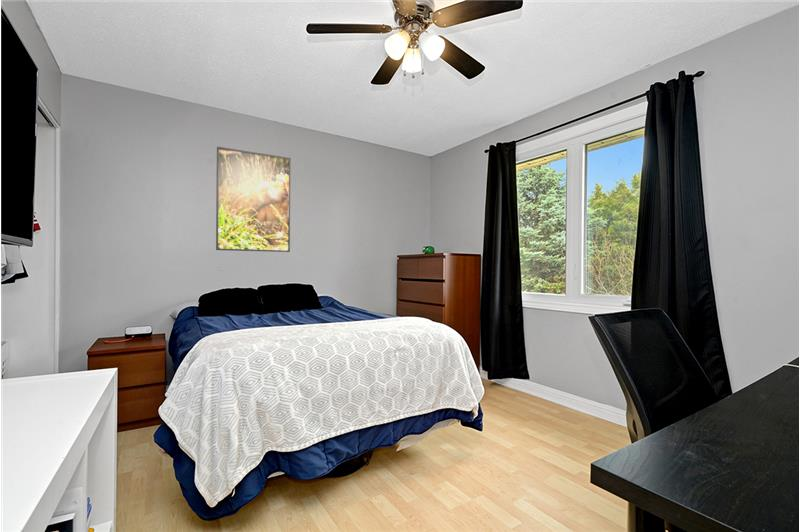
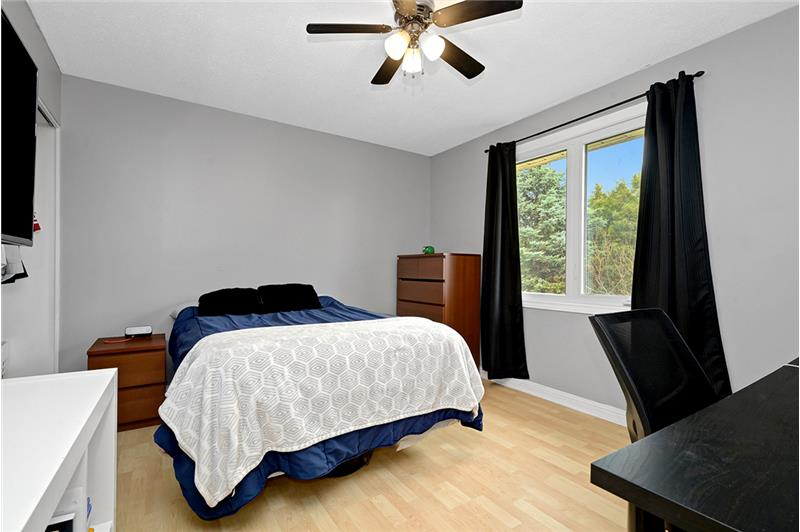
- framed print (255, 201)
